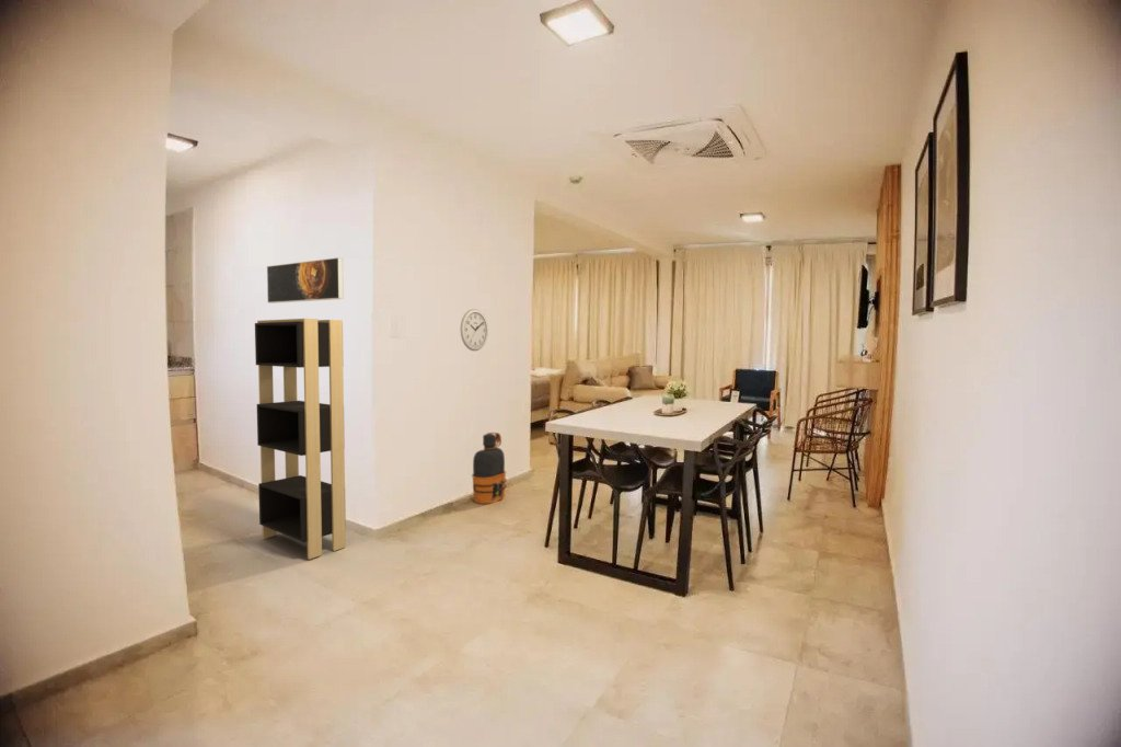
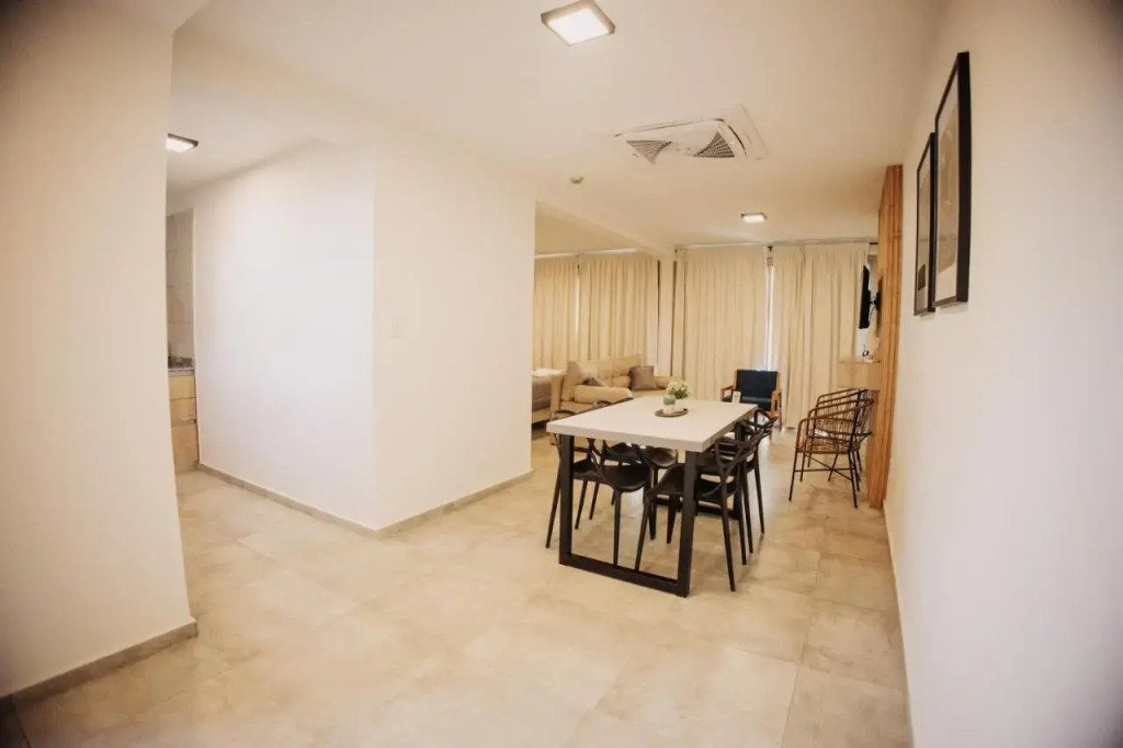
- shelving unit (300, 433)
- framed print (302, 281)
- wall clock (475, 330)
- water bottle (489, 467)
